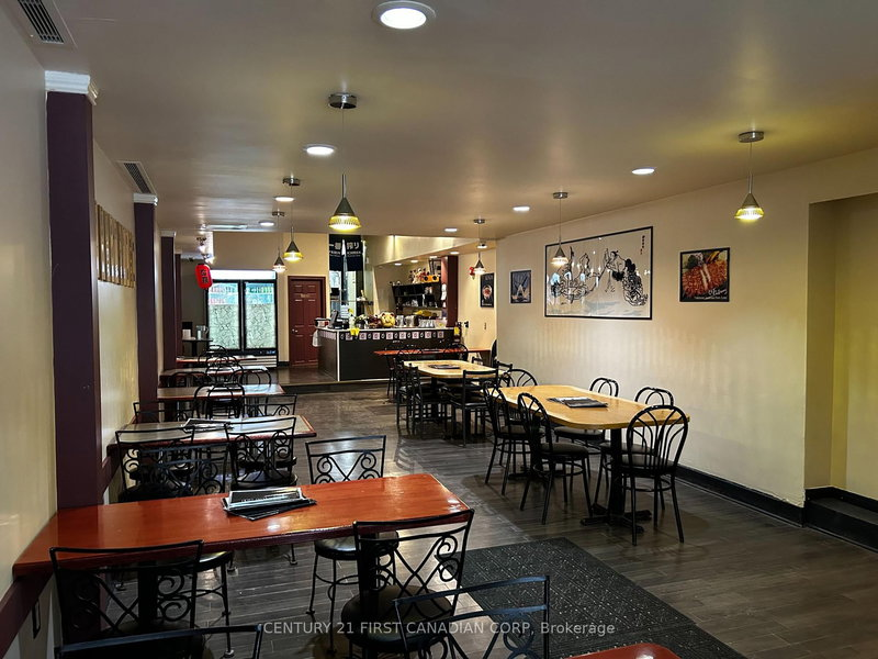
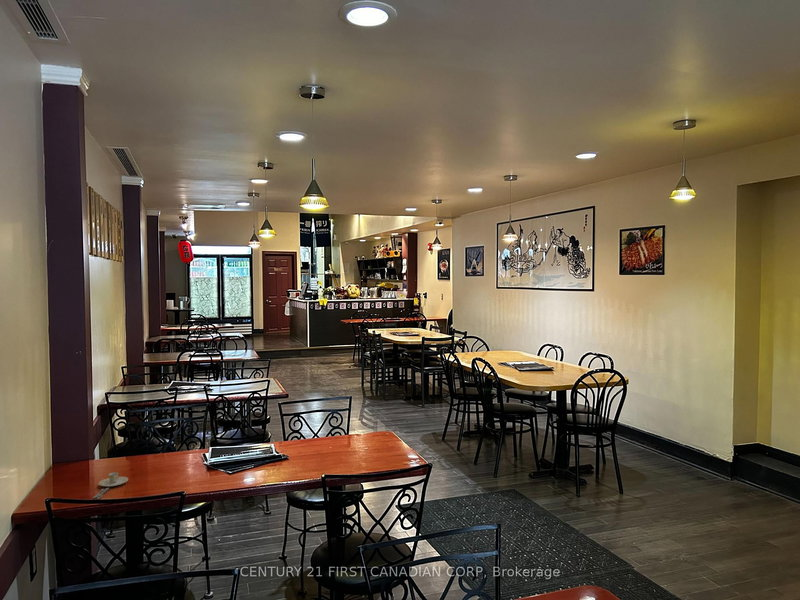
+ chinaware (108, 483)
